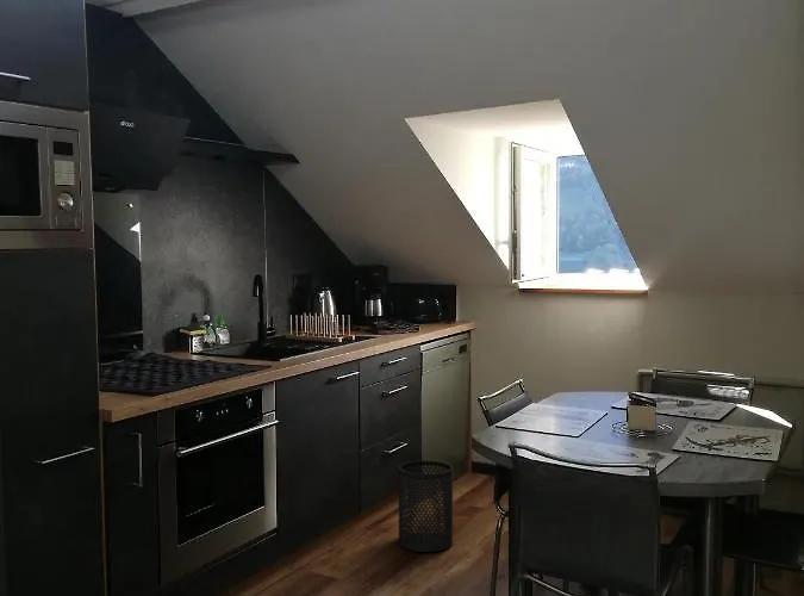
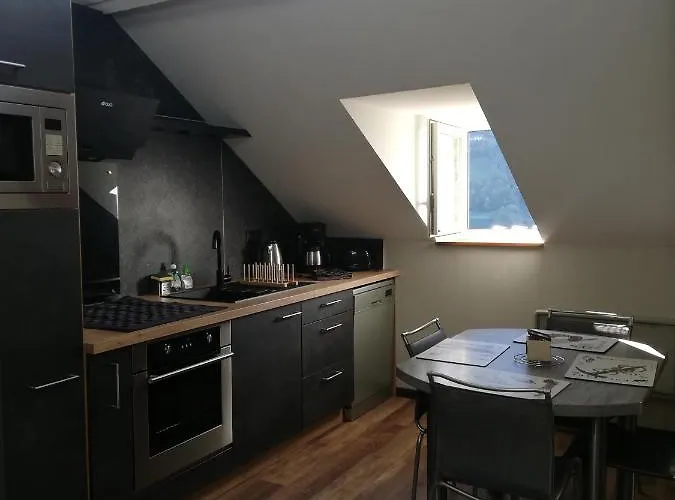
- trash can (425, 504)
